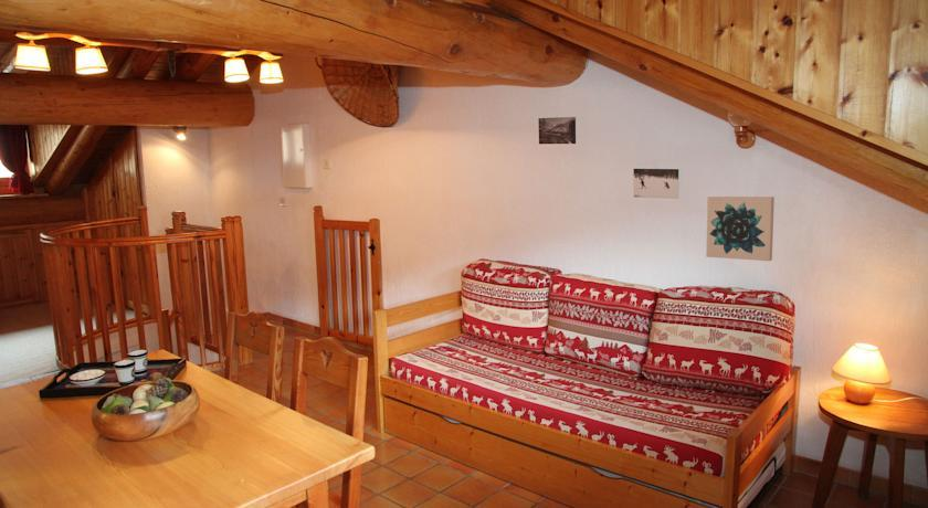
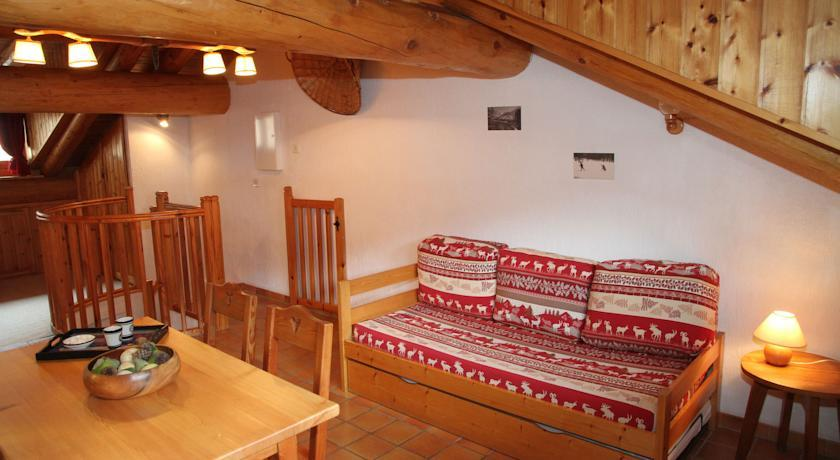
- wall art (739, 227)
